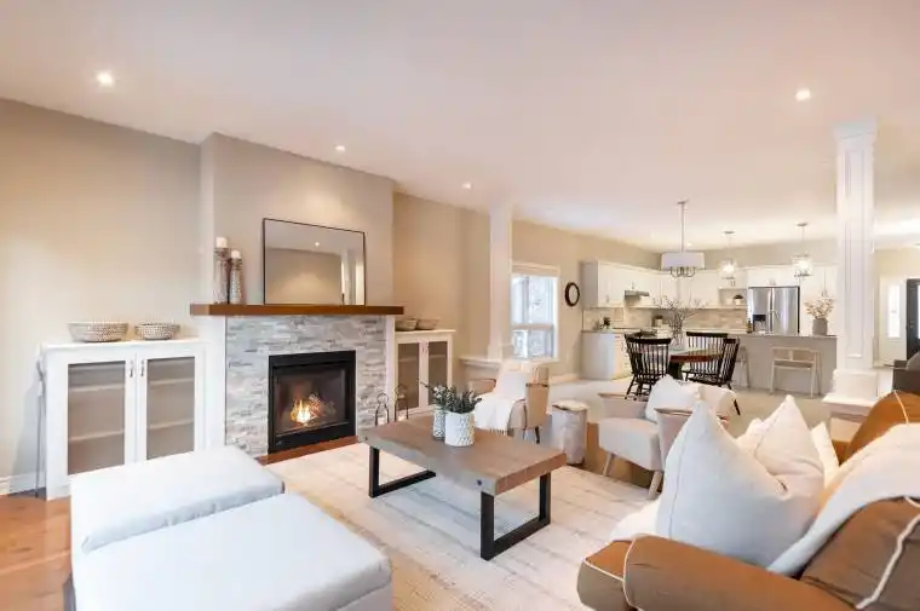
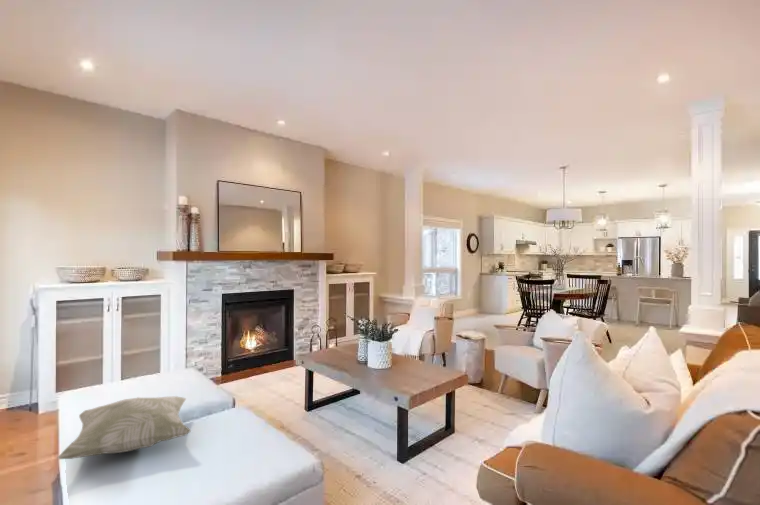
+ decorative pillow (132, 422)
